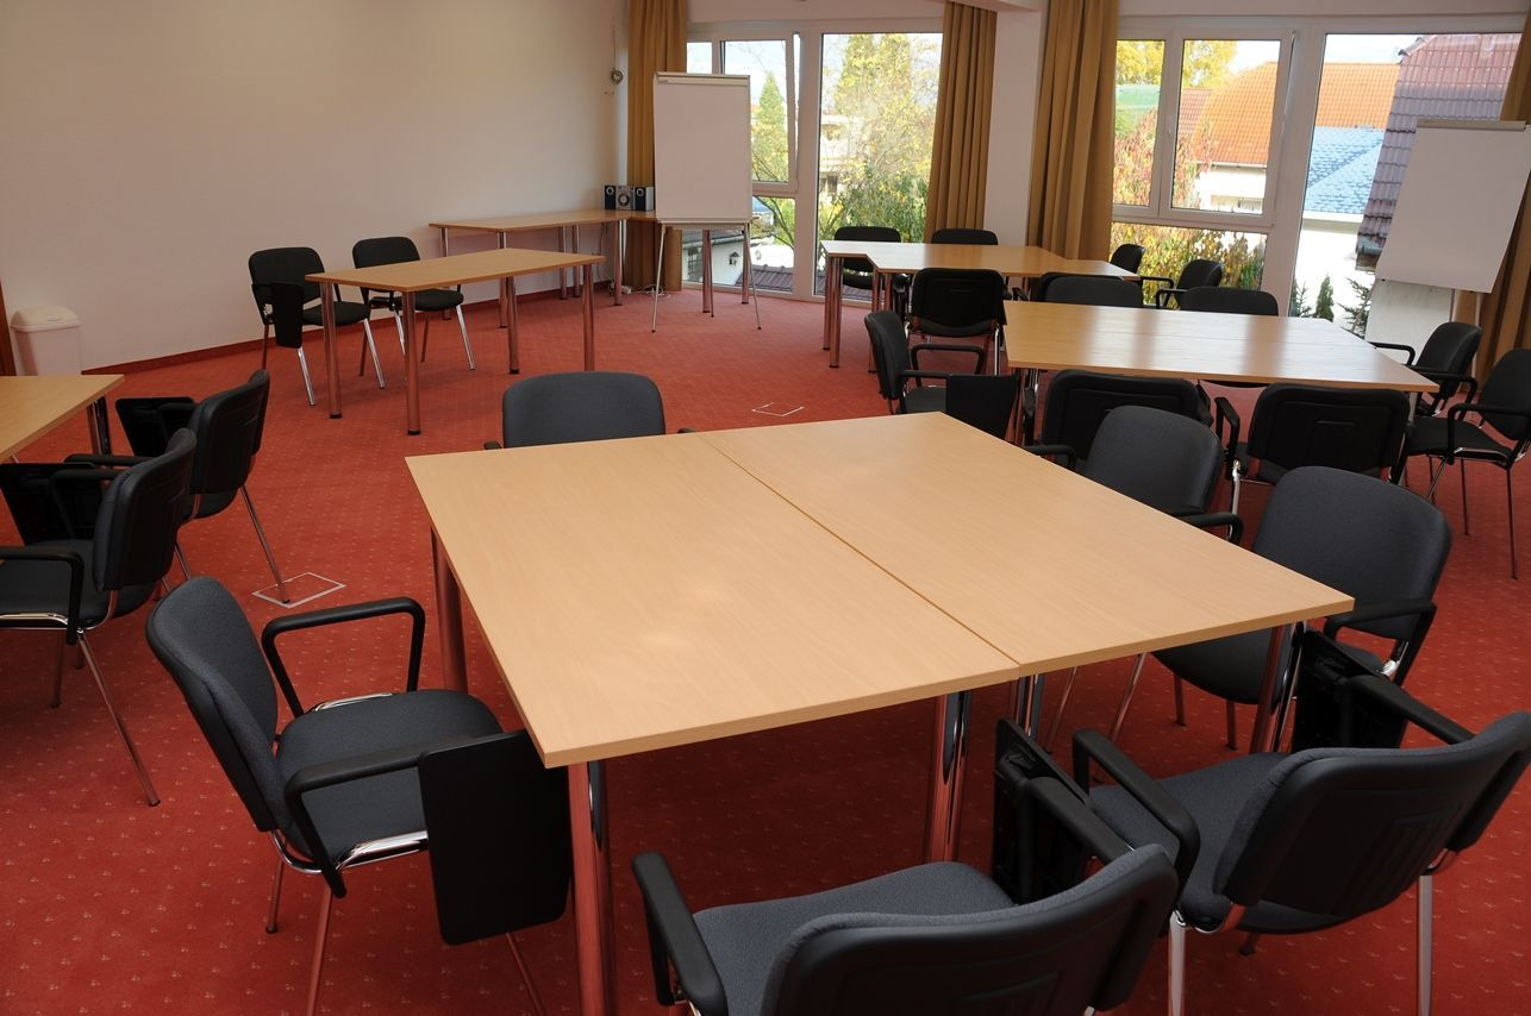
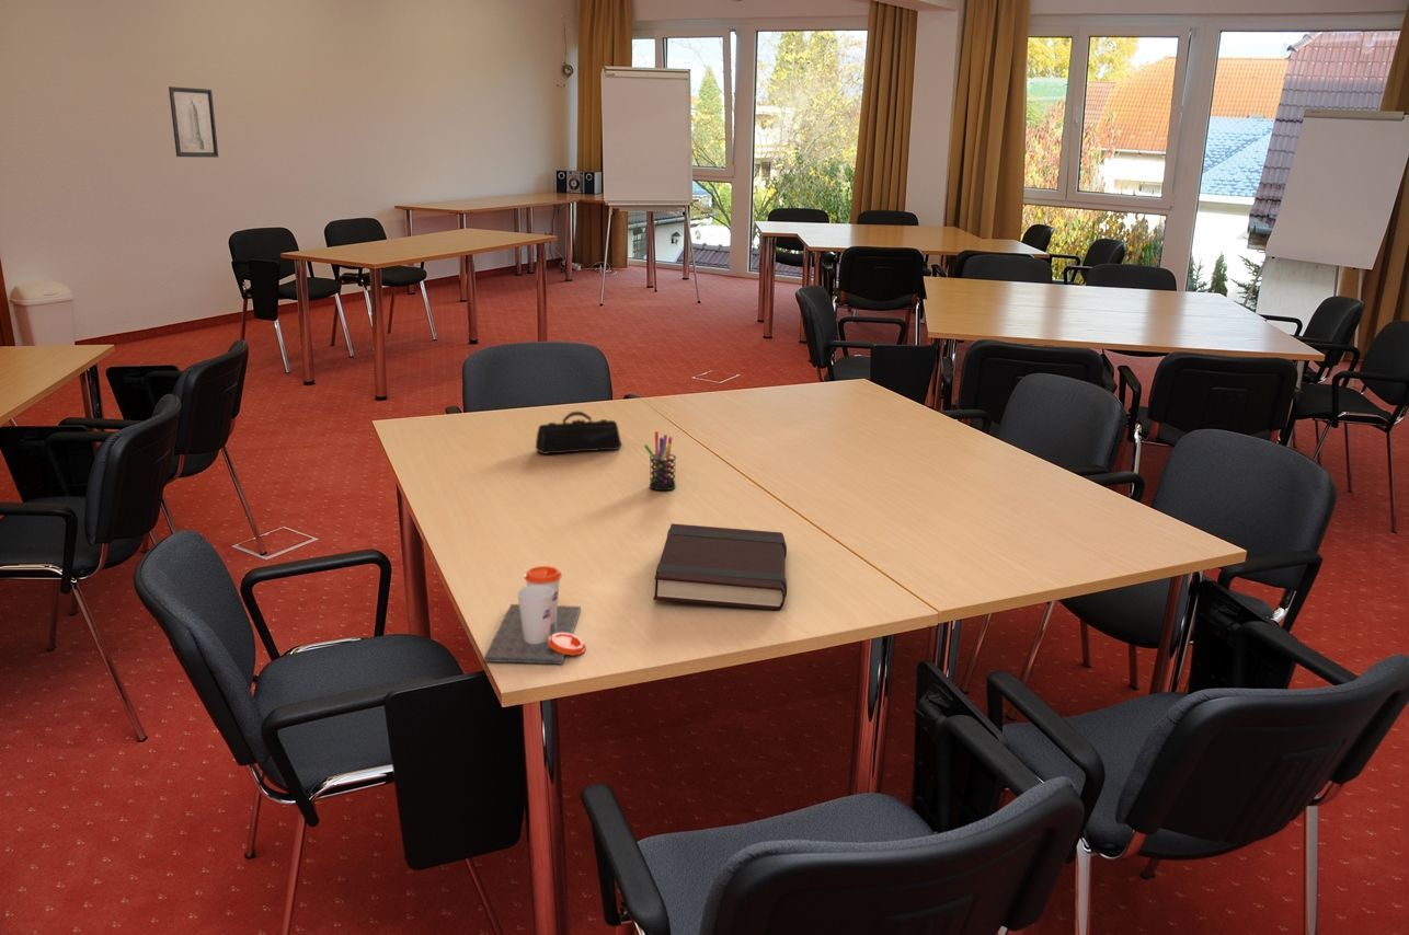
+ pen holder (658, 460)
+ book (723, 564)
+ cup (542, 608)
+ pencil case (579, 429)
+ wall art (194, 123)
